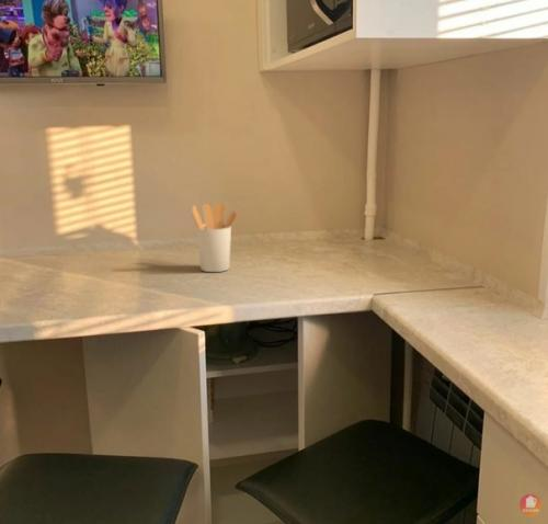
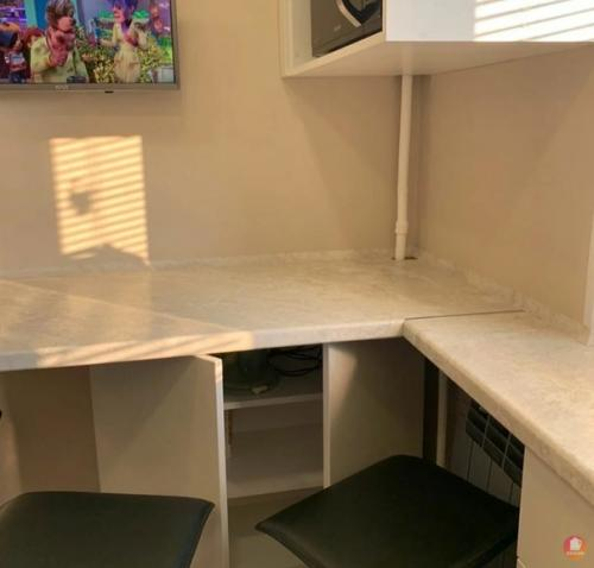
- utensil holder (214, 235)
